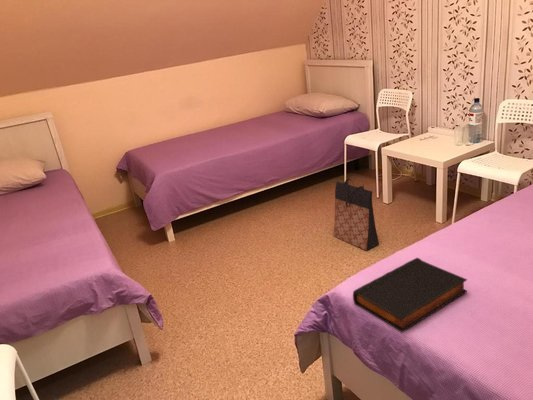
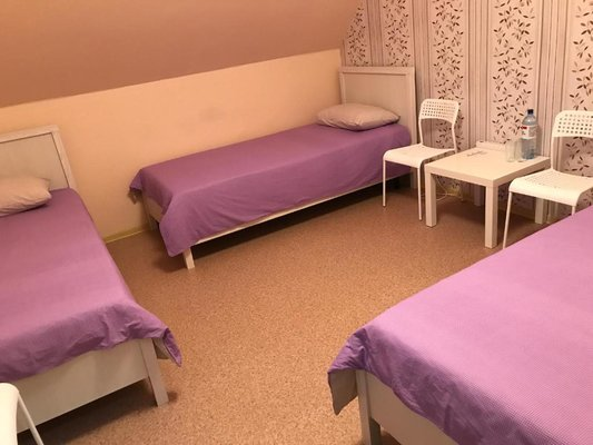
- bag (354, 211)
- book (409, 291)
